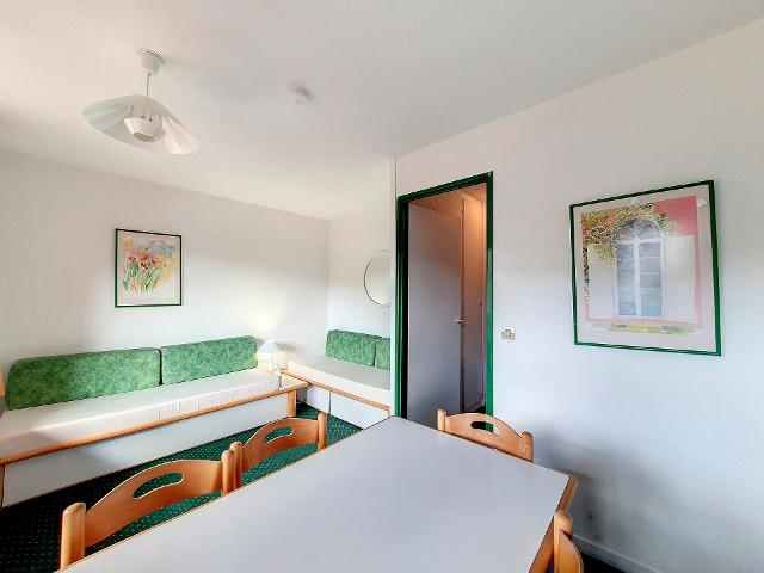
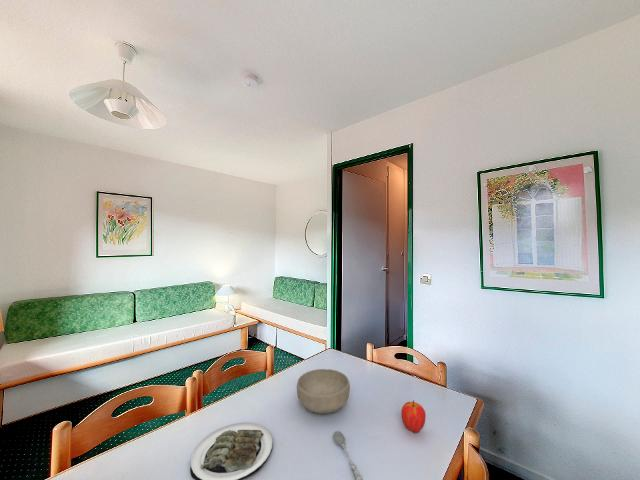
+ bowl (323, 392)
+ soupspoon (346, 453)
+ apple (413, 415)
+ plate (233, 447)
